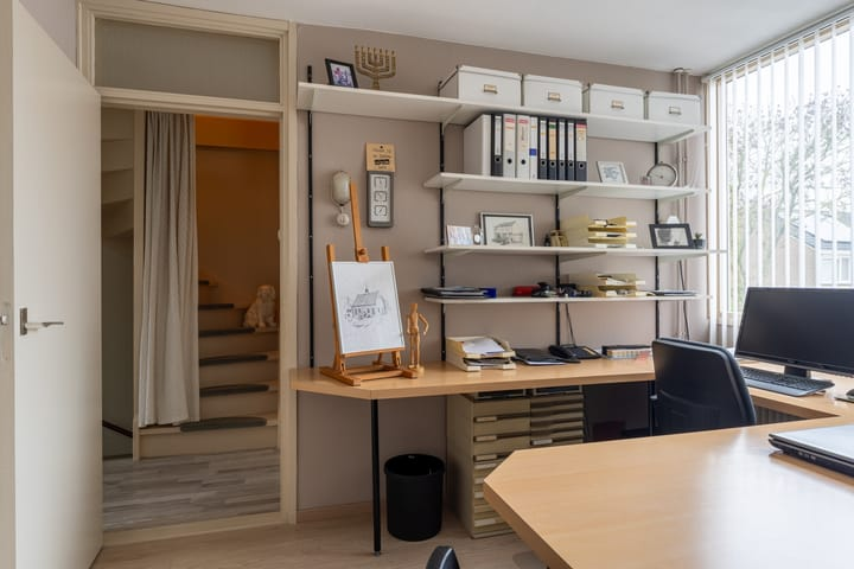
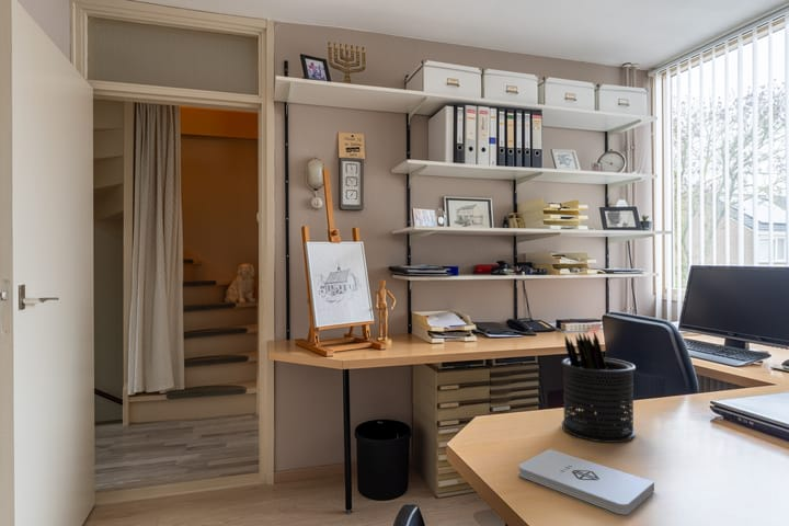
+ notepad (582, 478)
+ pen holder (597, 379)
